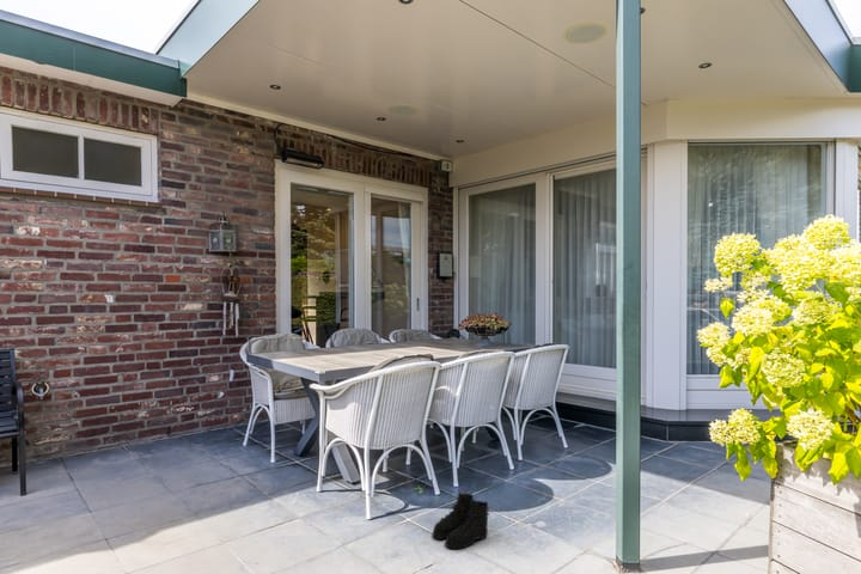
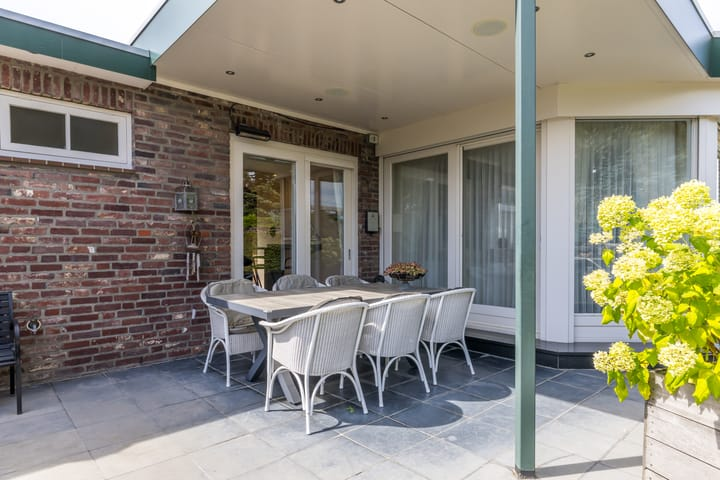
- boots (460, 517)
